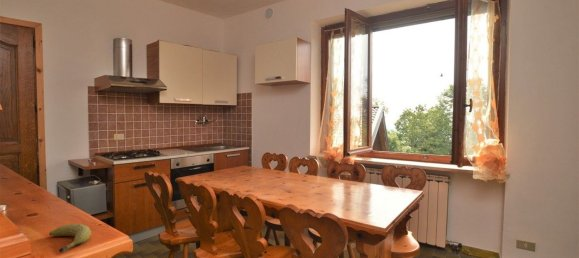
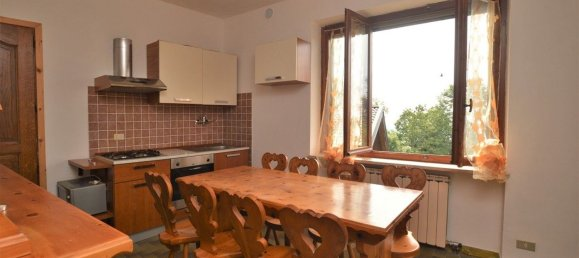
- fruit (71, 234)
